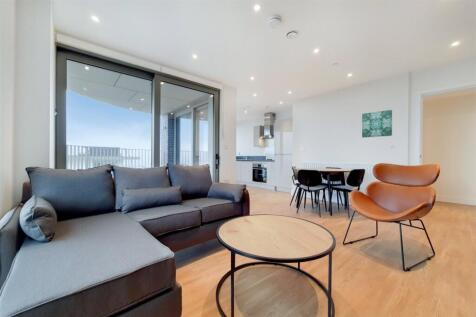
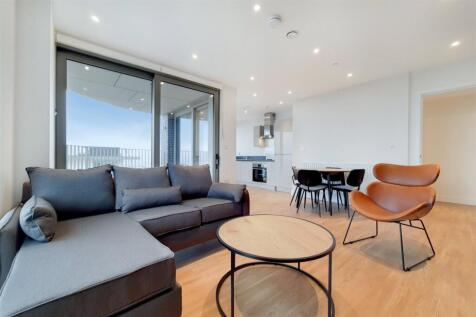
- wall art (376, 124)
